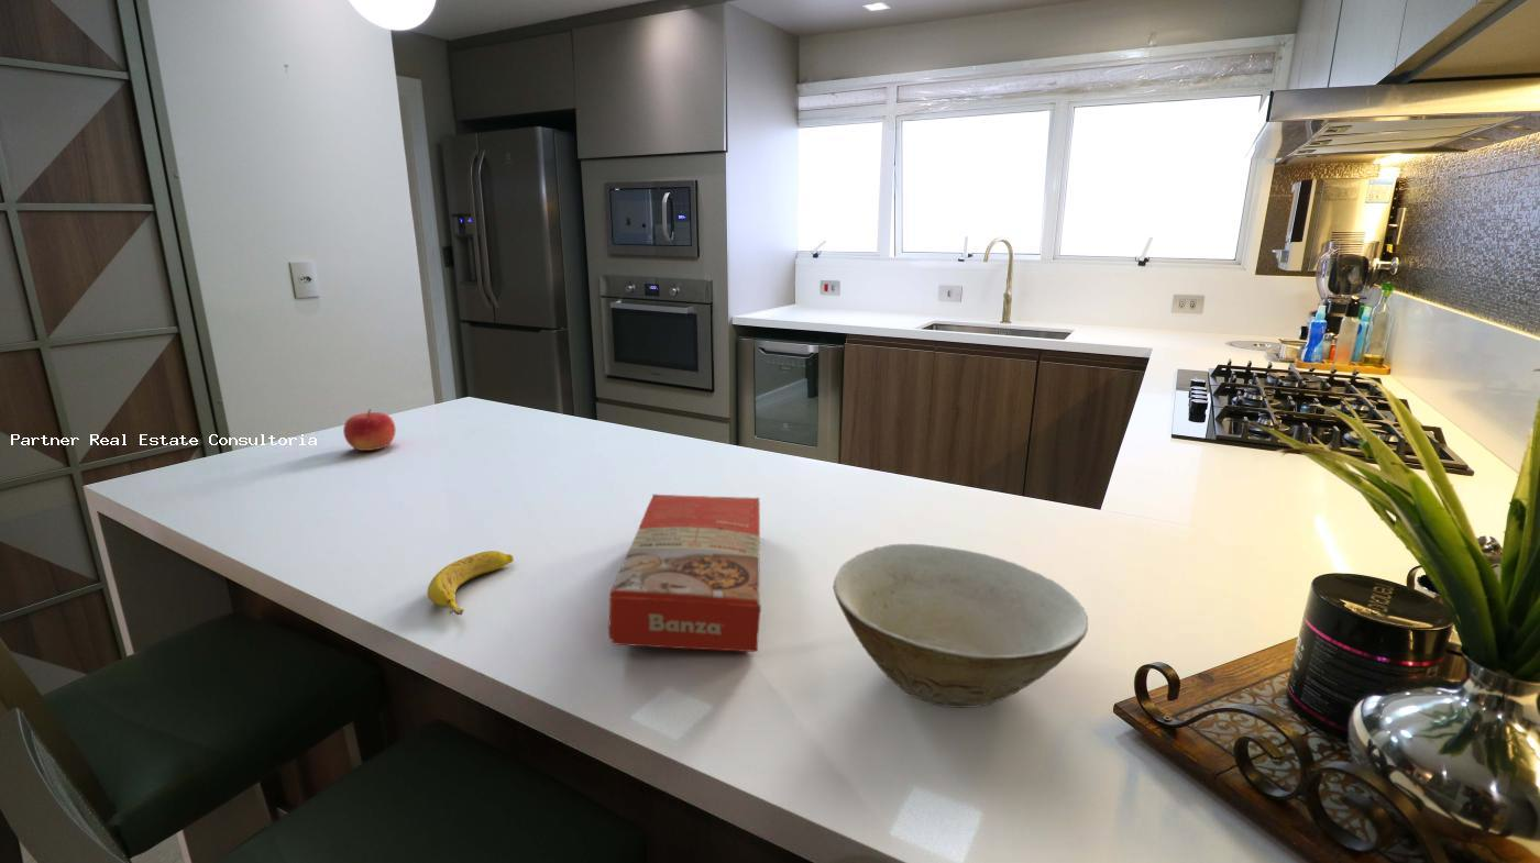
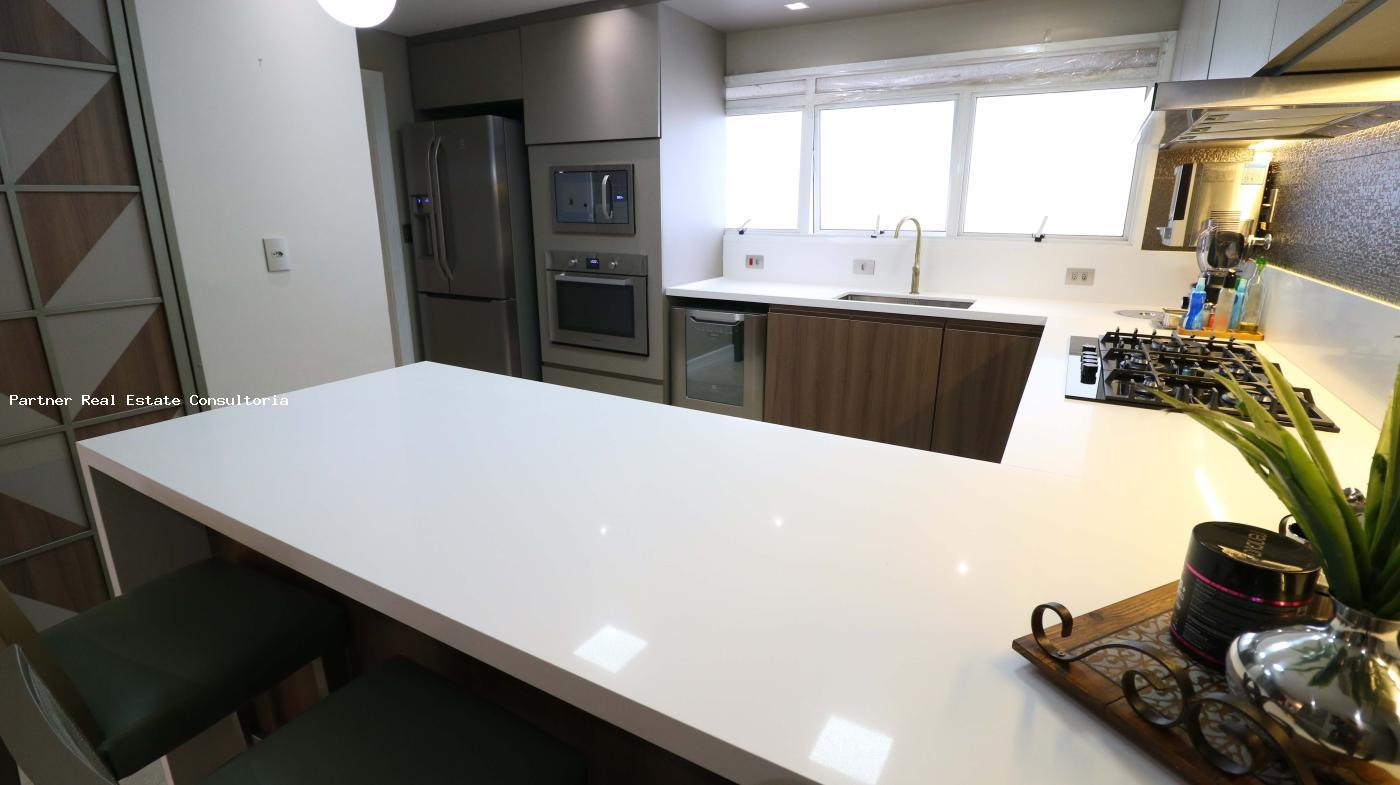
- banana (473, 577)
- bowl (954, 632)
- macaroni box (695, 560)
- fruit (370, 429)
